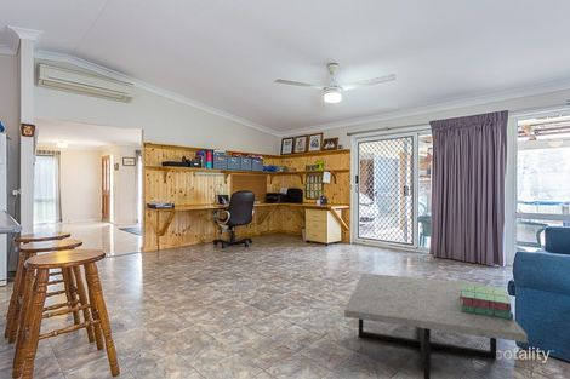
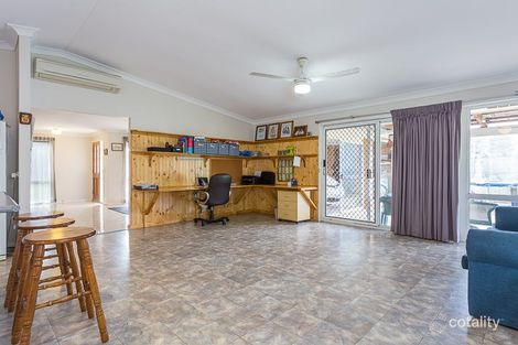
- stack of books (484, 299)
- coffee table (422, 320)
